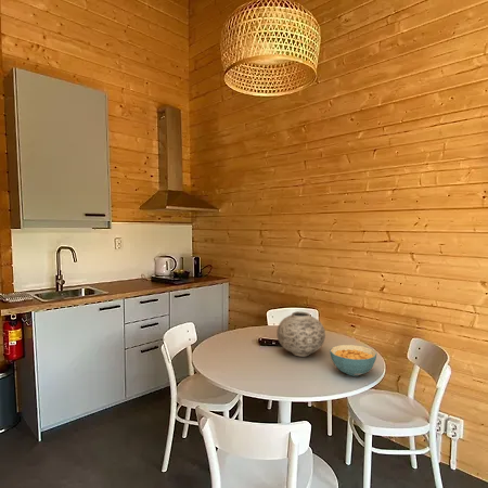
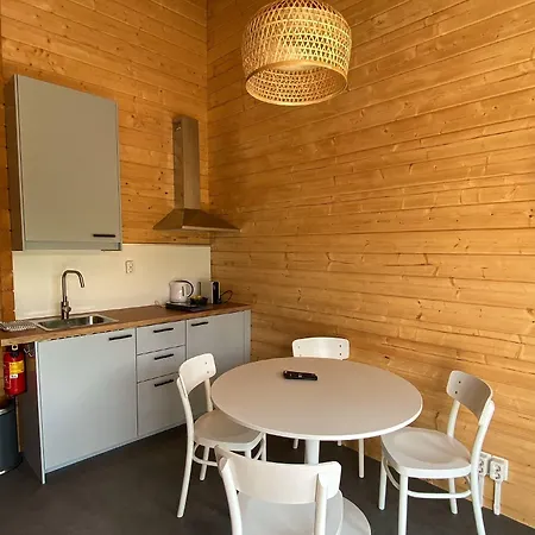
- cereal bowl (352, 362)
- vase (300, 333)
